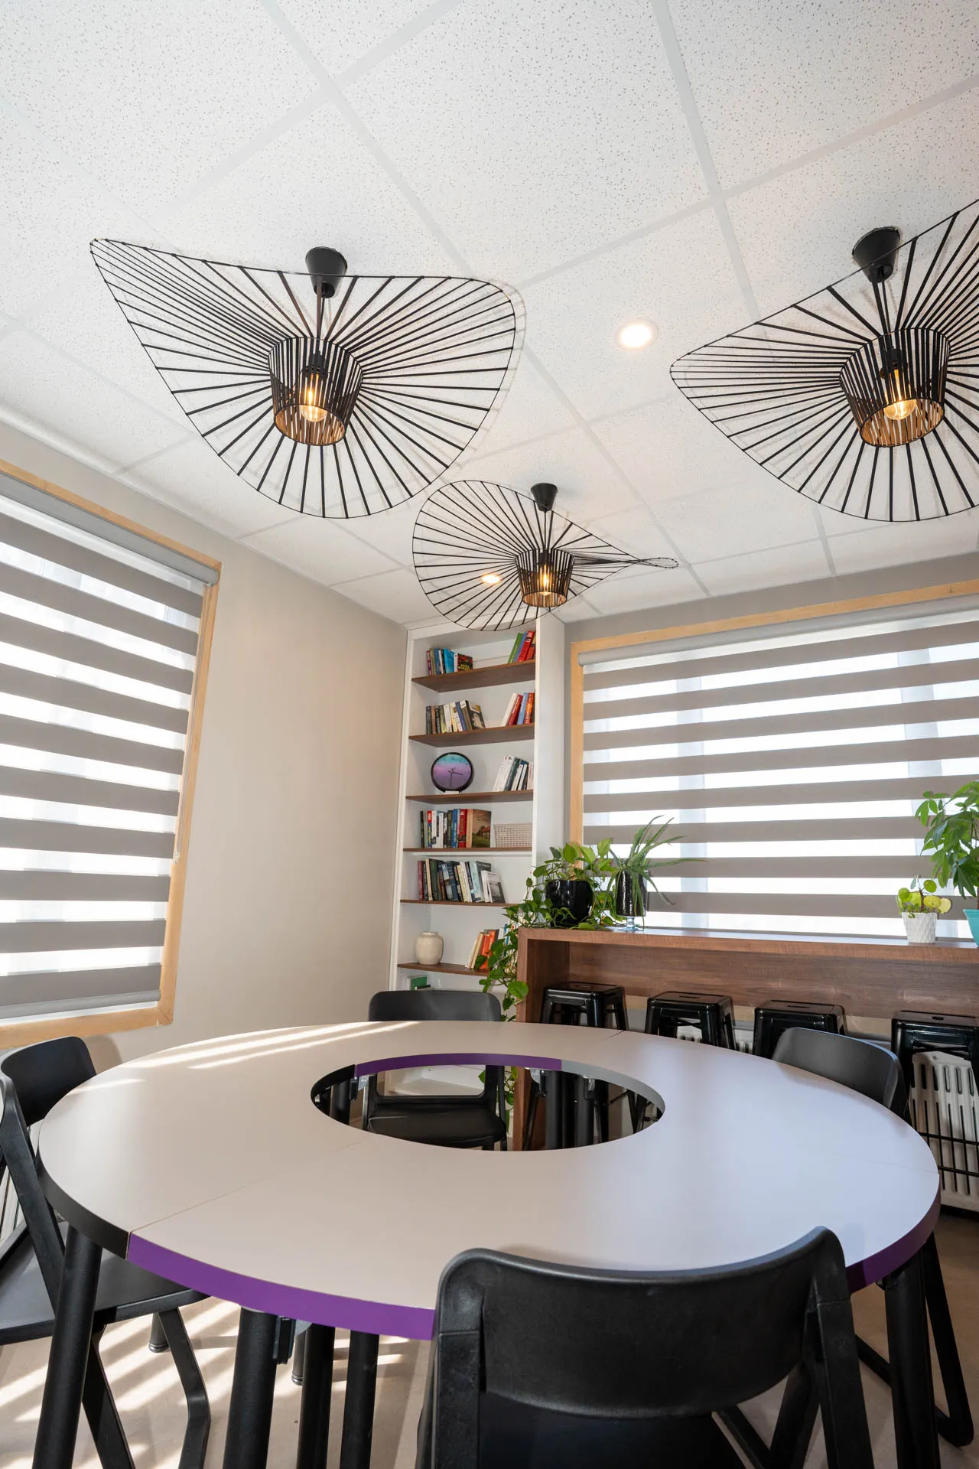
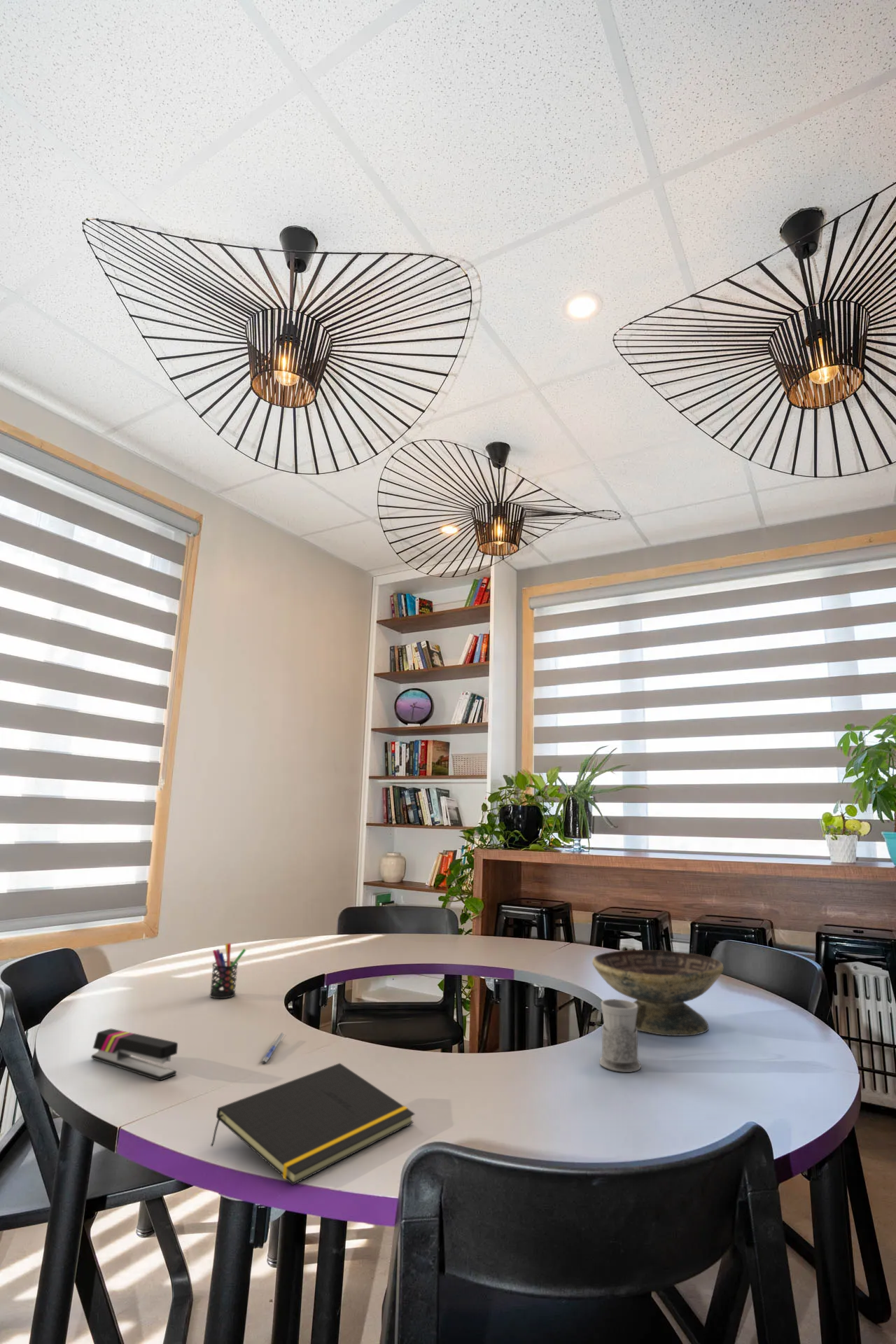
+ pen (274, 1046)
+ decorative bowl (657, 989)
+ stapler (134, 1050)
+ pen holder (228, 967)
+ notepad (319, 1115)
+ mug (617, 1030)
